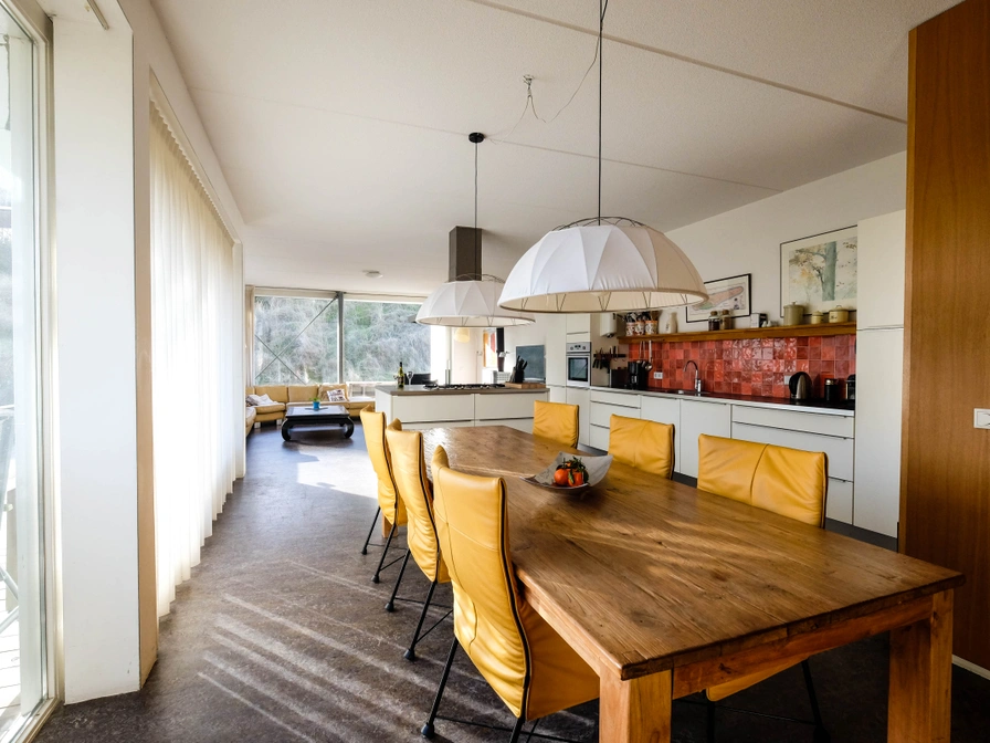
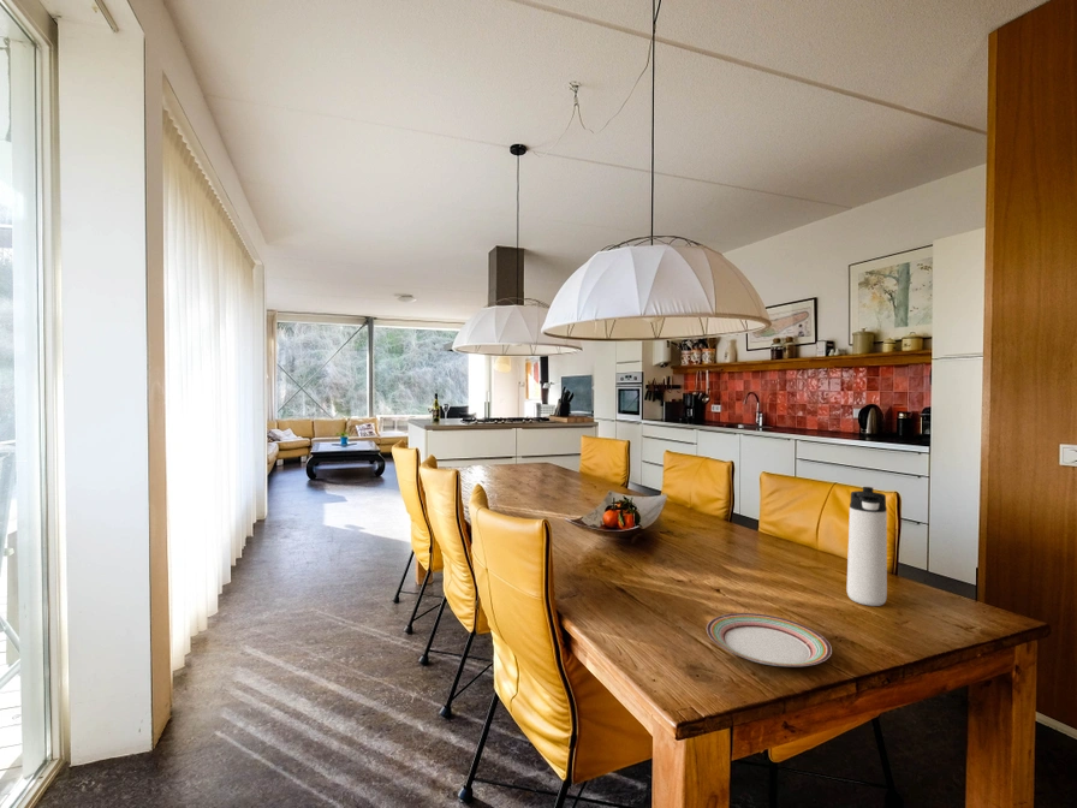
+ thermos bottle (868, 546)
+ plate (766, 641)
